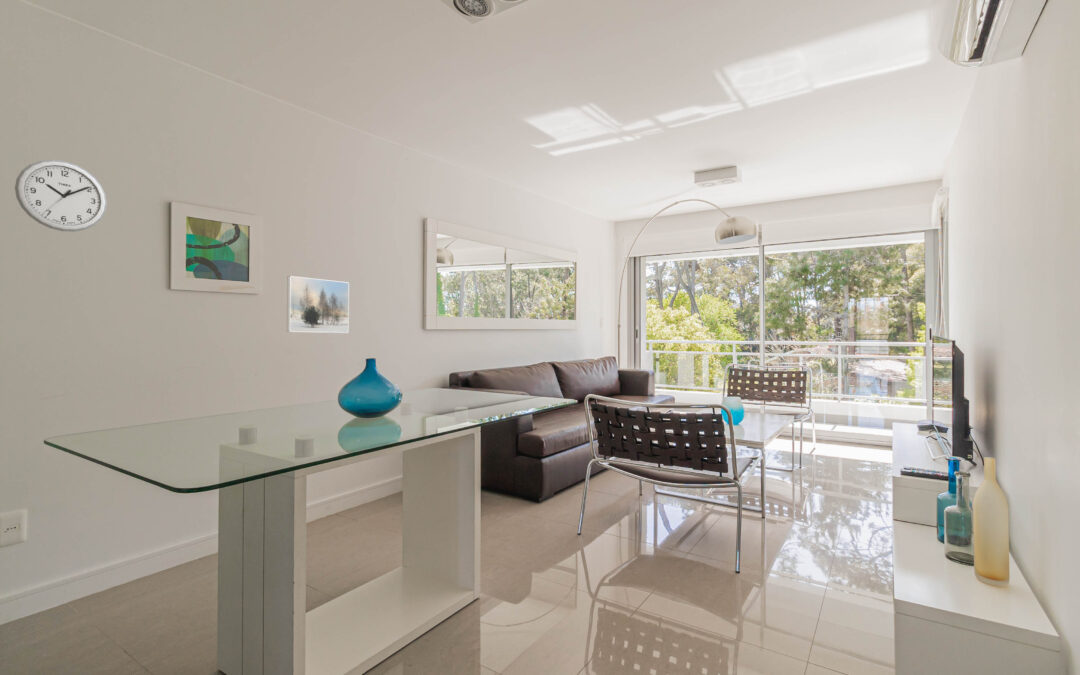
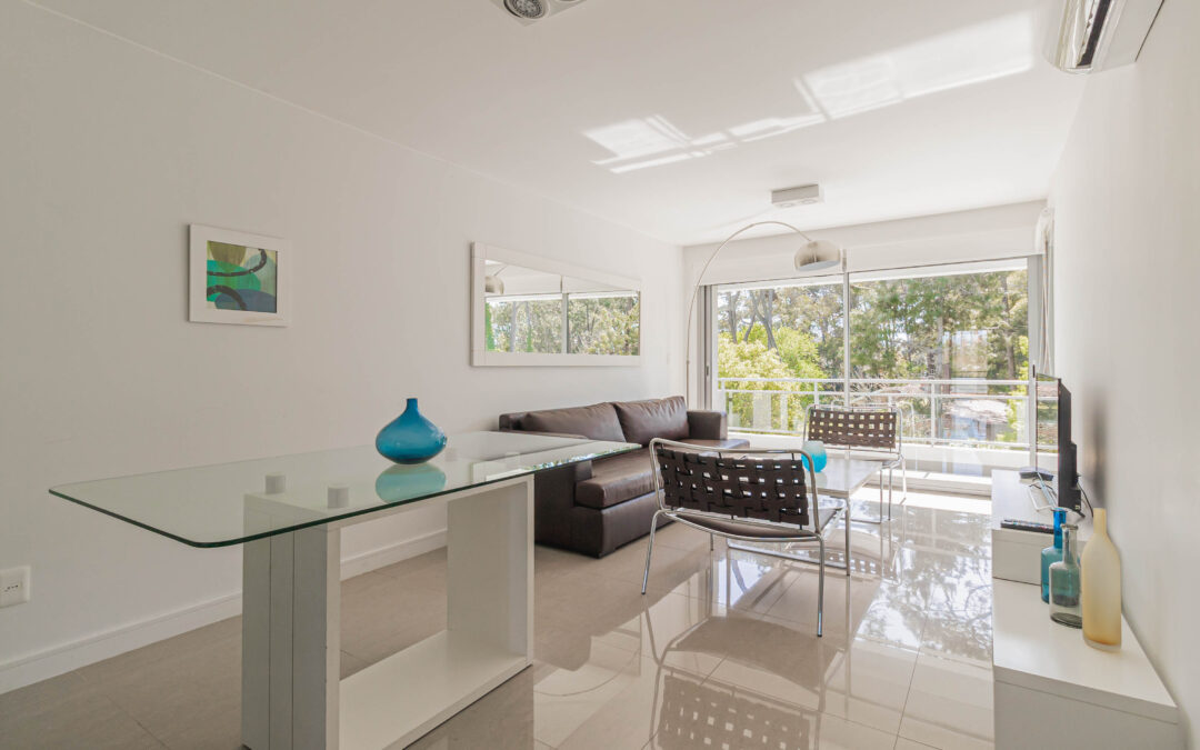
- wall clock (63, 195)
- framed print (319, 305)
